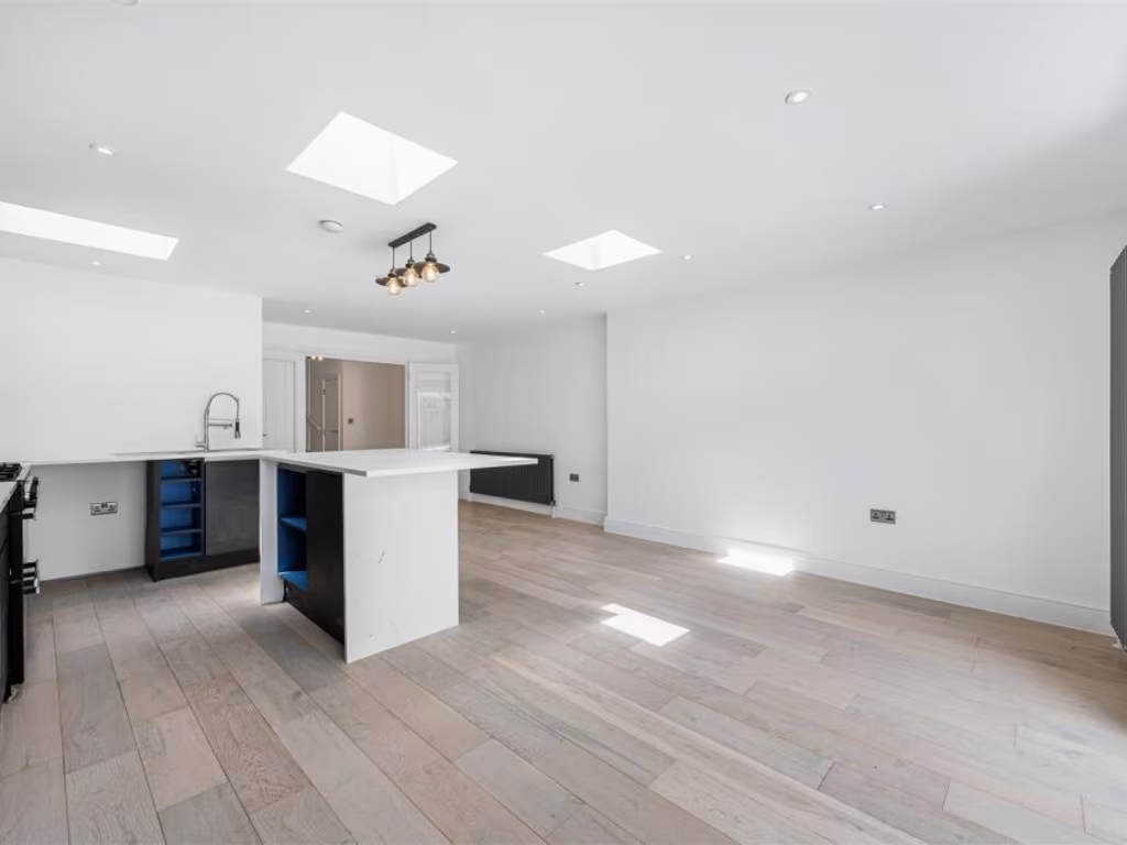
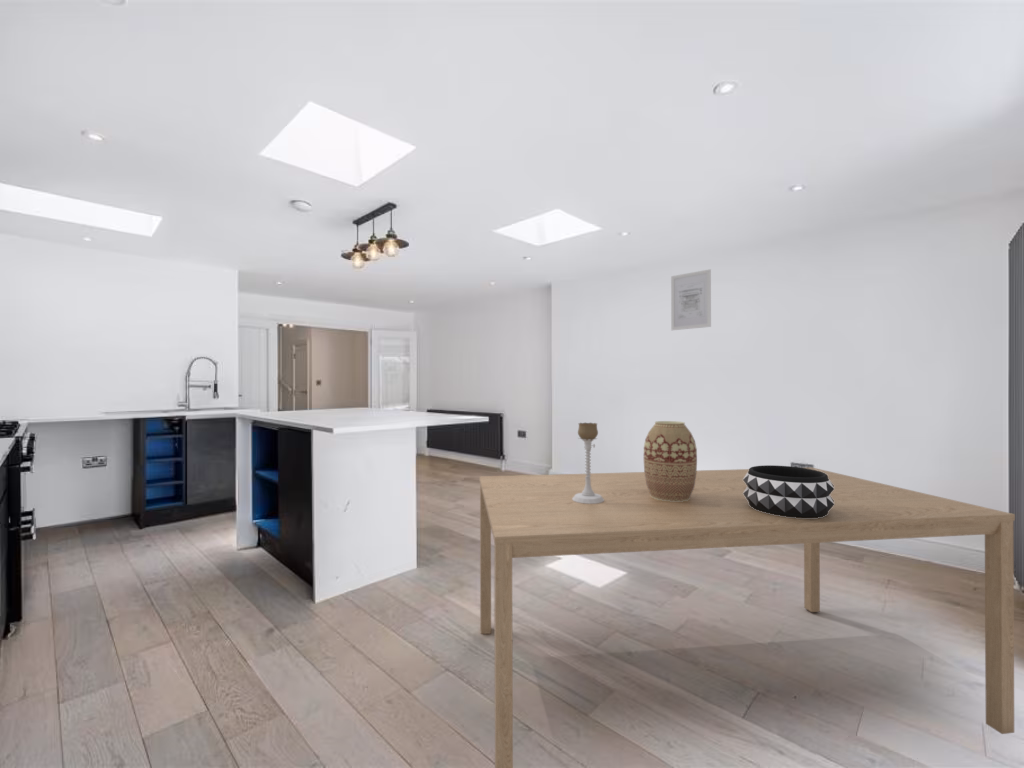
+ vase (669, 459)
+ wall art (690, 300)
+ dining table (700, 548)
+ candle holder (587, 461)
+ decorative bowl (786, 489)
